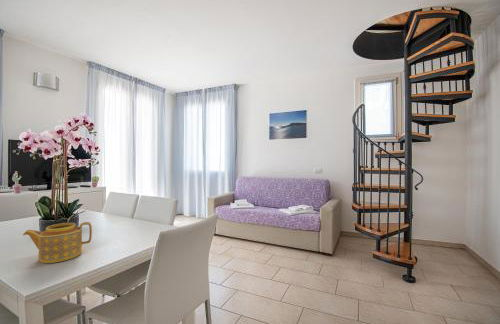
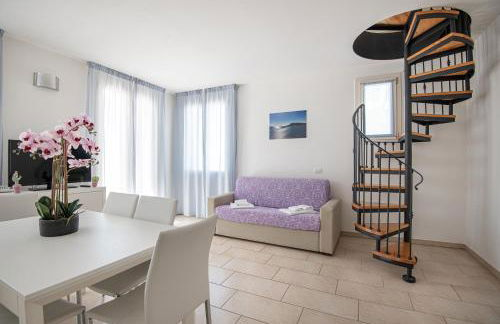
- teapot (59, 241)
